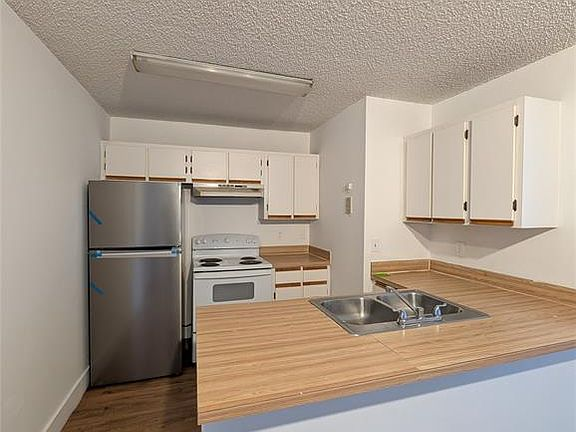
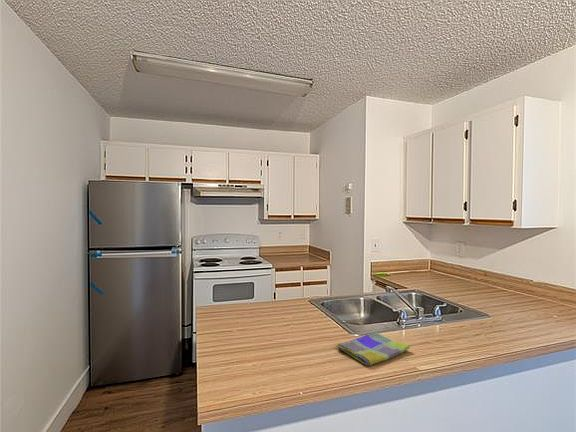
+ dish towel (372, 346)
